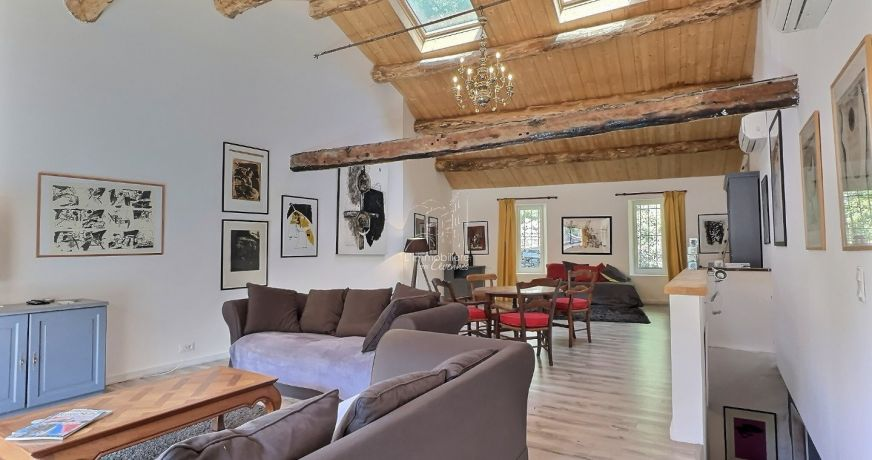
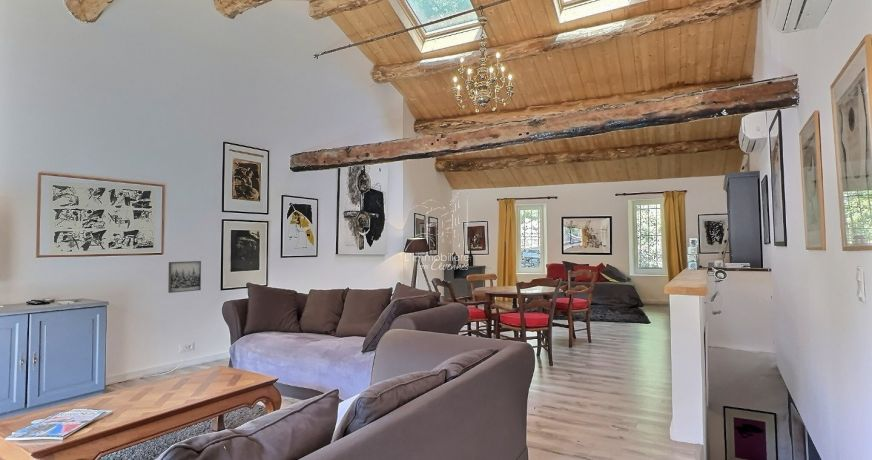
+ wall art (185, 276)
